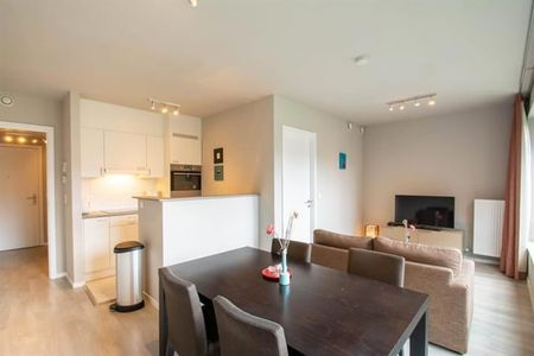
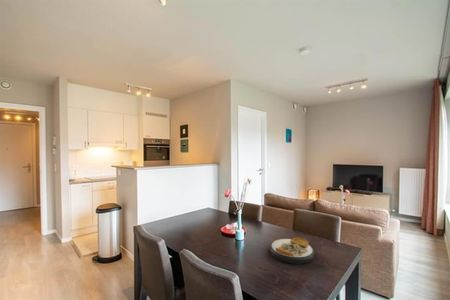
+ plate (291, 248)
